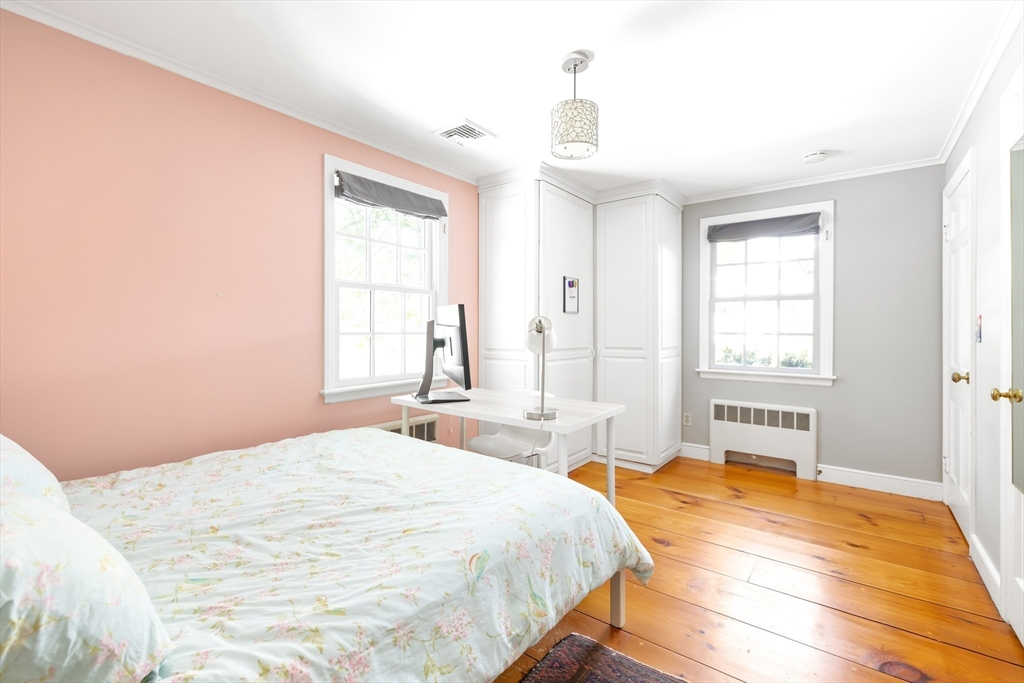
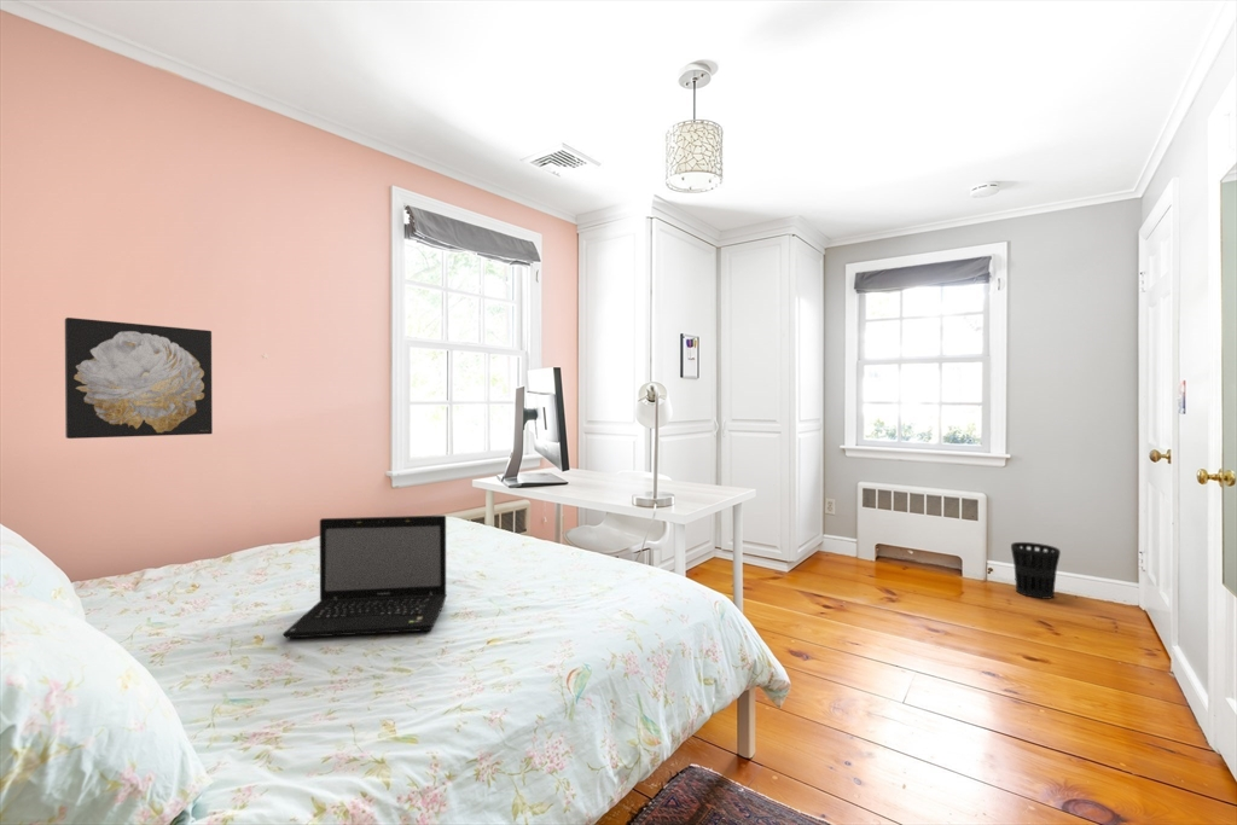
+ wastebasket (1034, 569)
+ laptop (372, 571)
+ wall art (144, 380)
